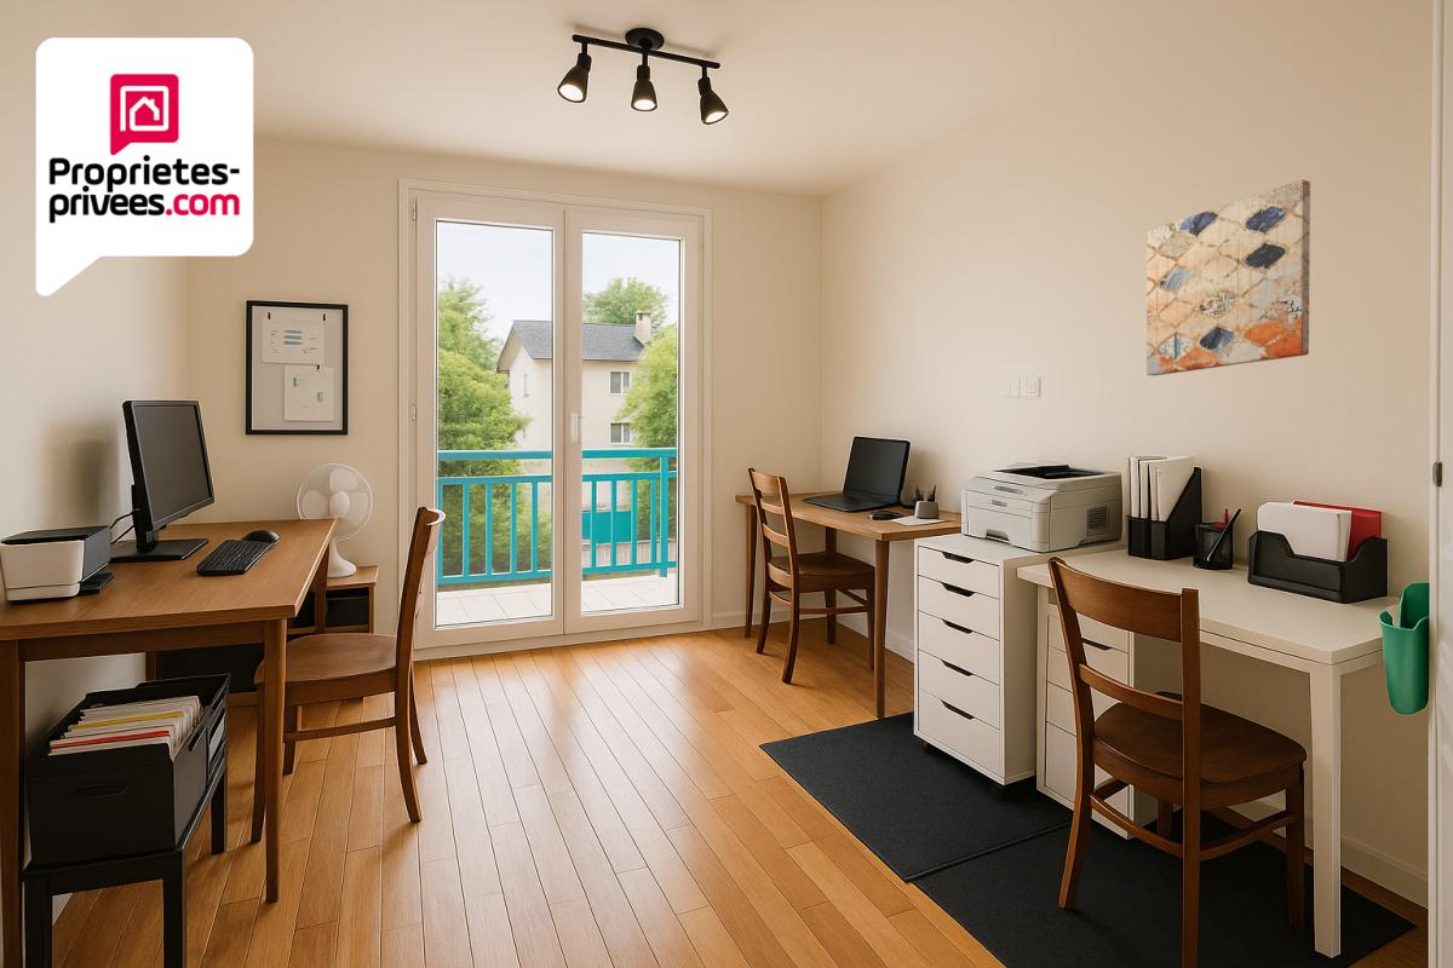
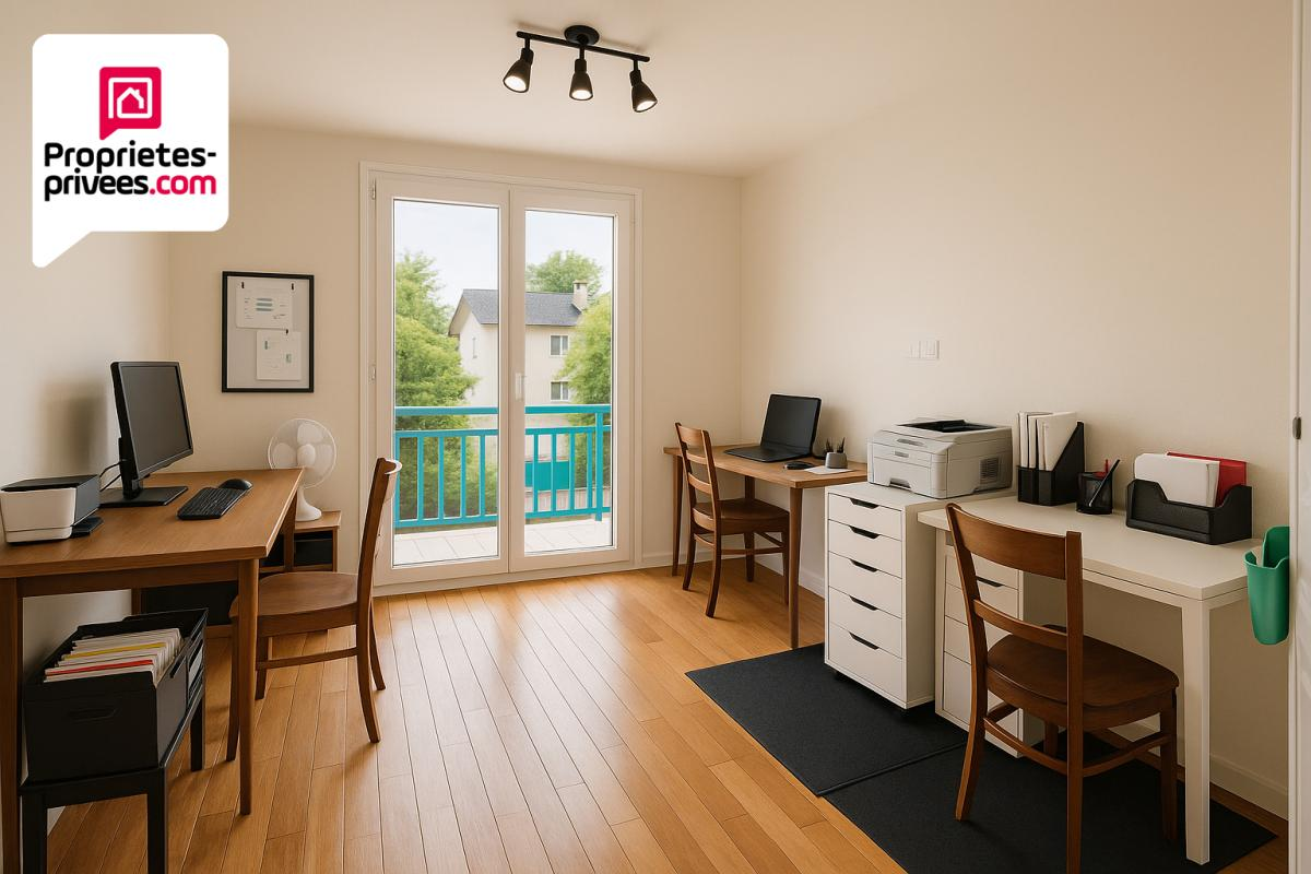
- wall art (1221, 287)
